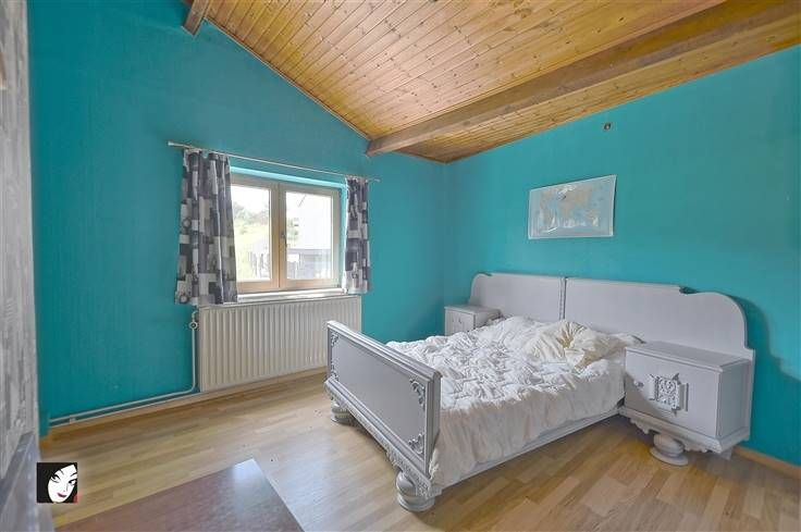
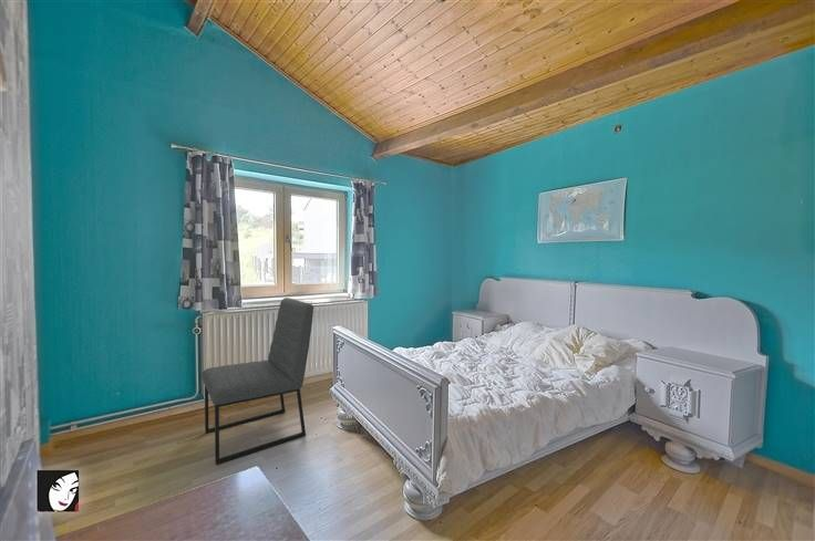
+ chair (258, 368)
